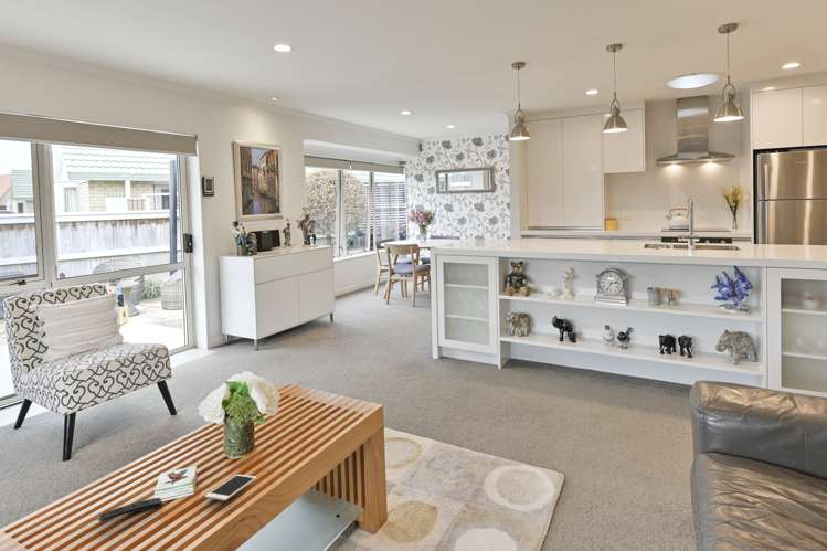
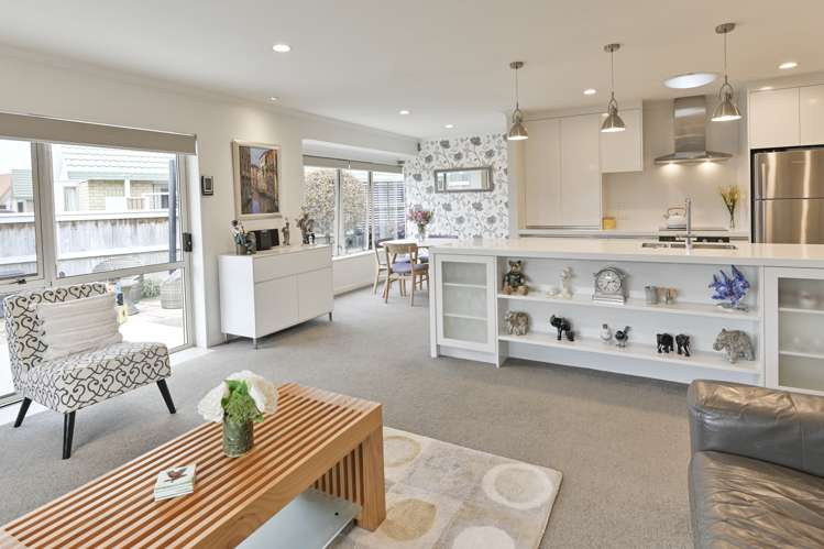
- cell phone (232, 486)
- remote control (130, 509)
